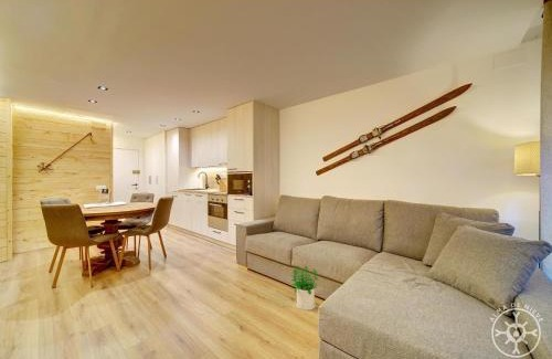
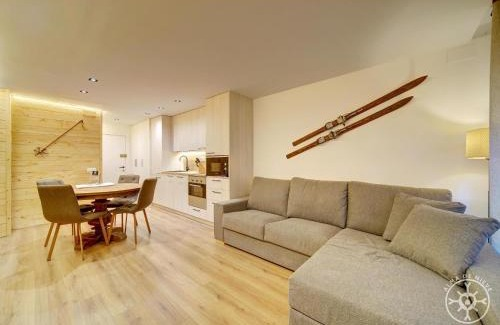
- potted plant (302, 285)
